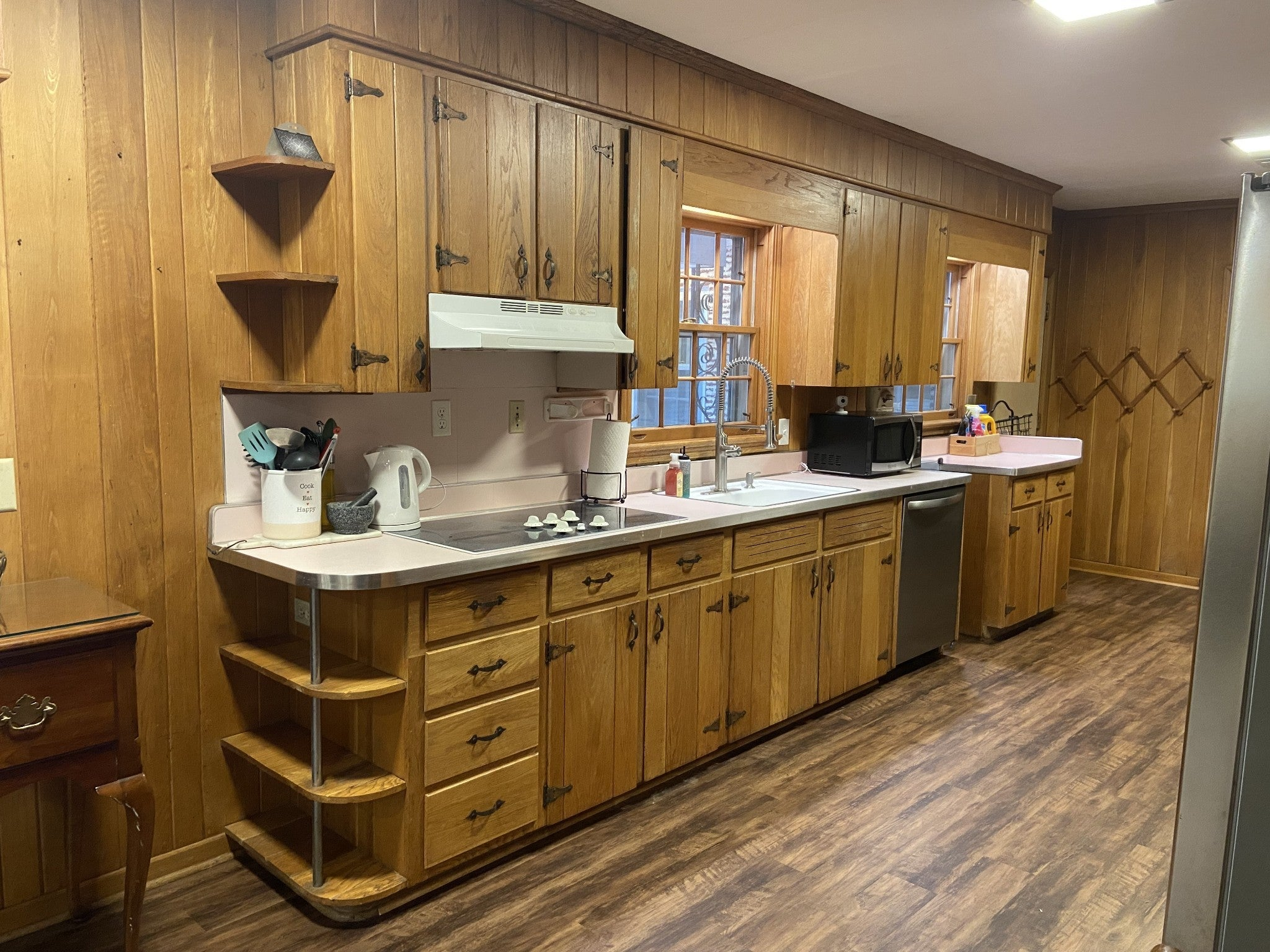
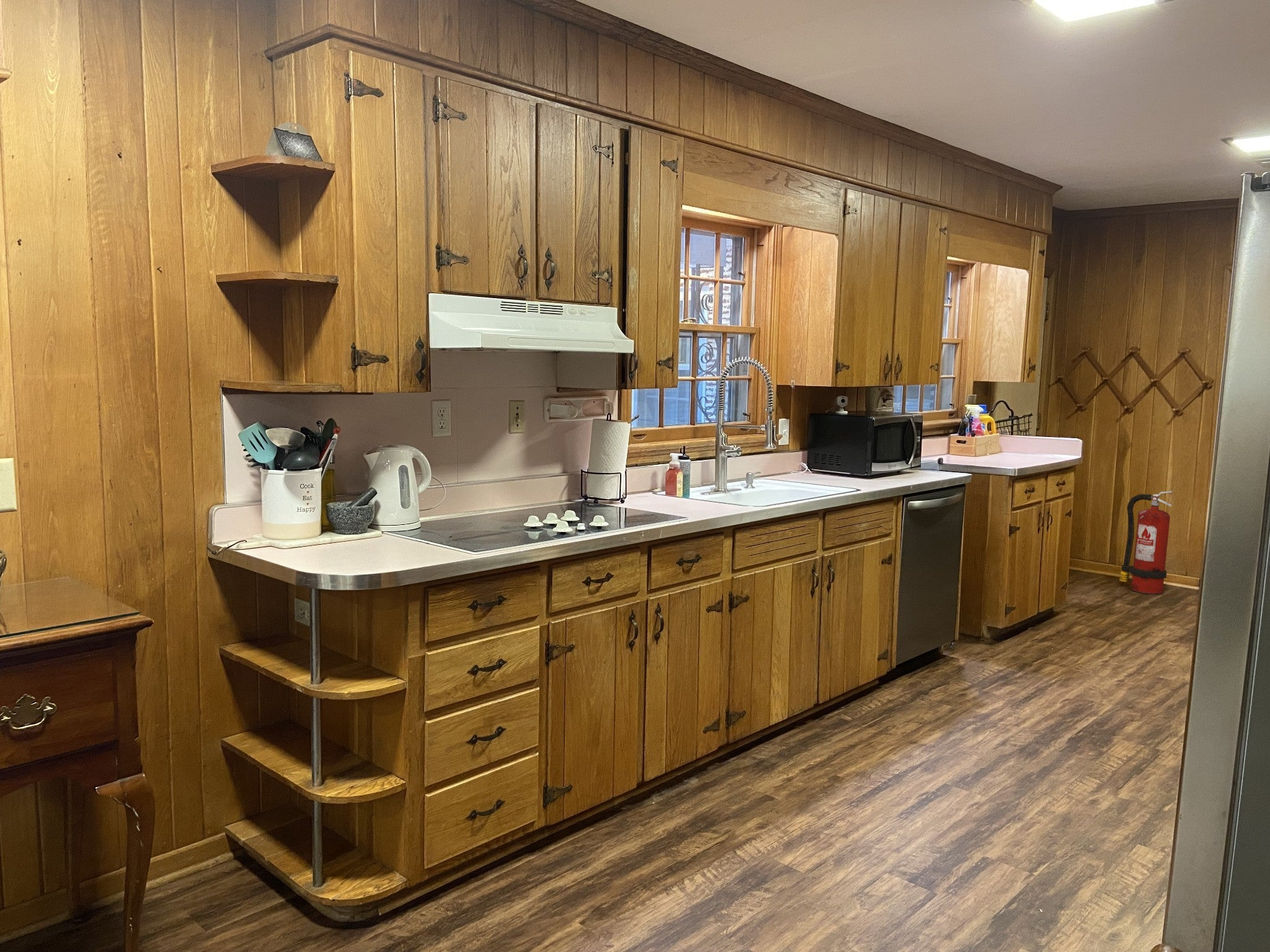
+ fire extinguisher (1146, 539)
